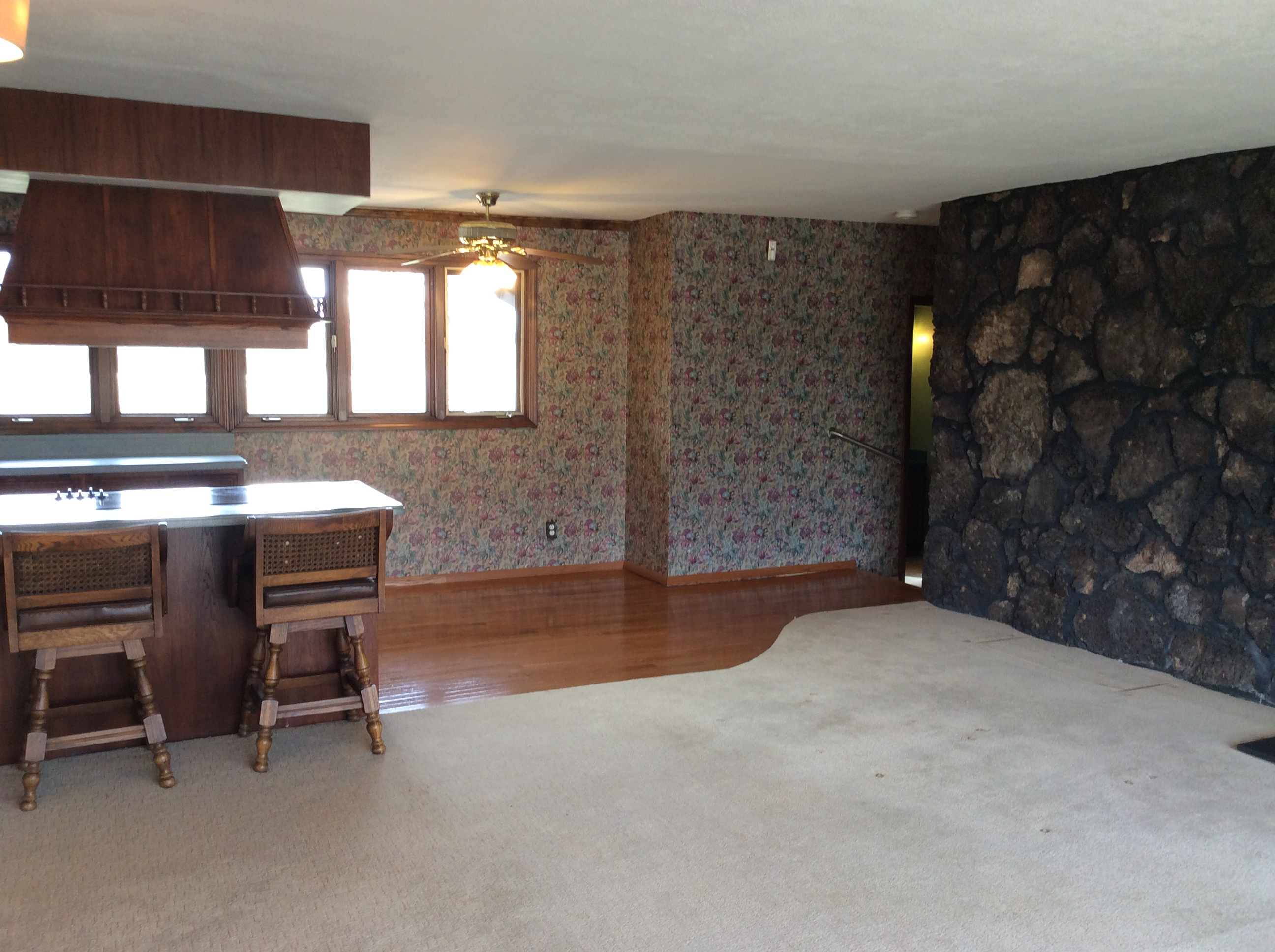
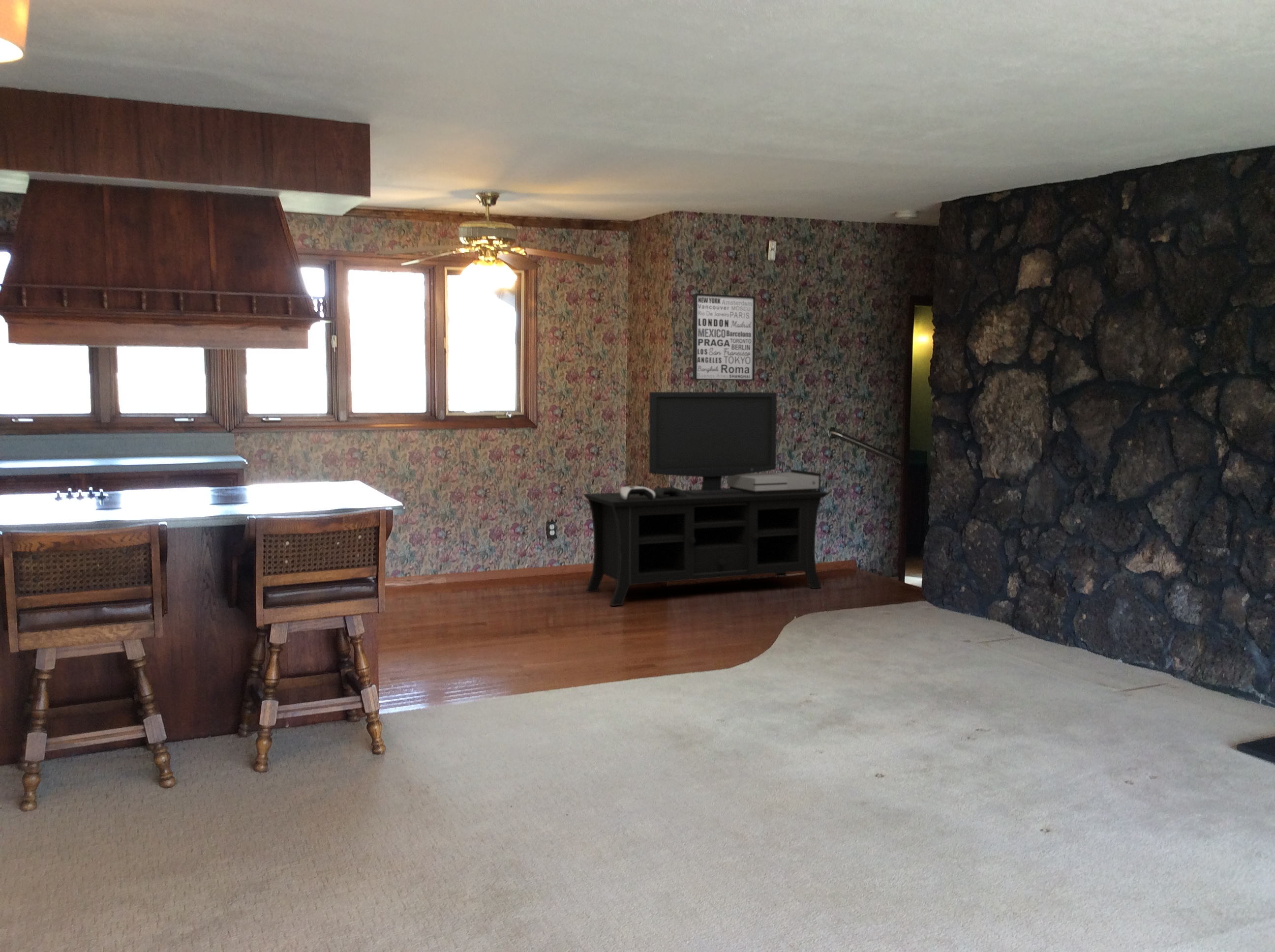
+ media console (707, 492)
+ wall art (724, 338)
